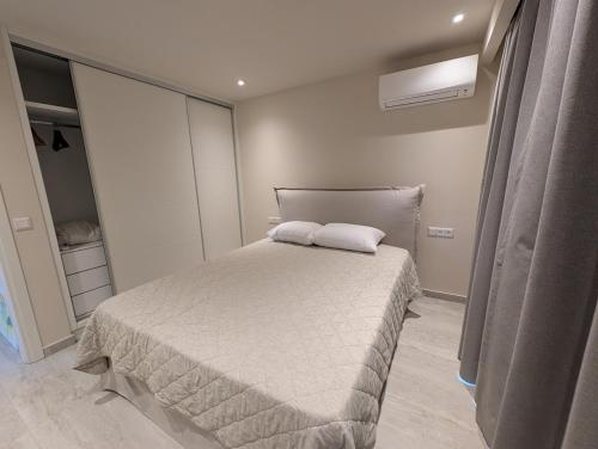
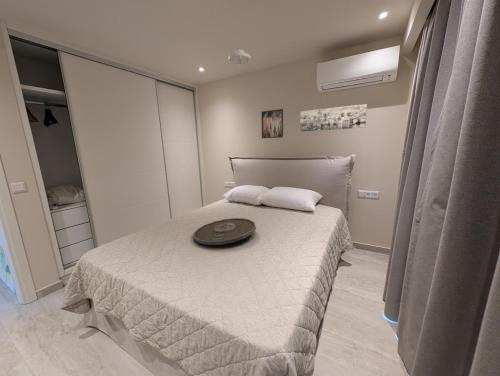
+ serving tray (225, 229)
+ ceiling light (239, 56)
+ wall art (331, 119)
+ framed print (272, 124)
